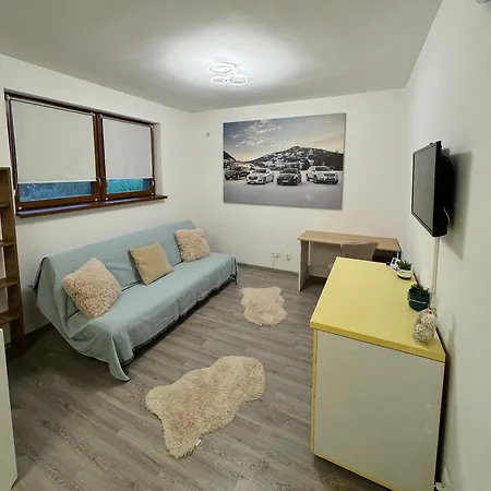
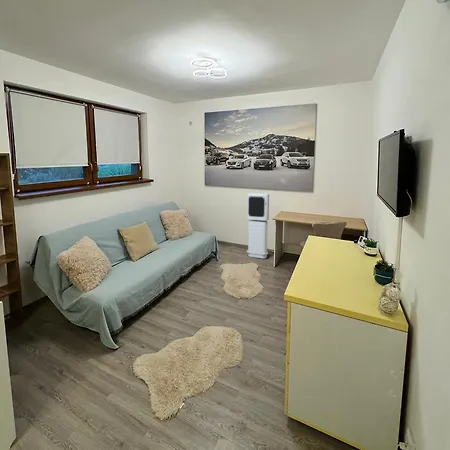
+ air purifier (260, 224)
